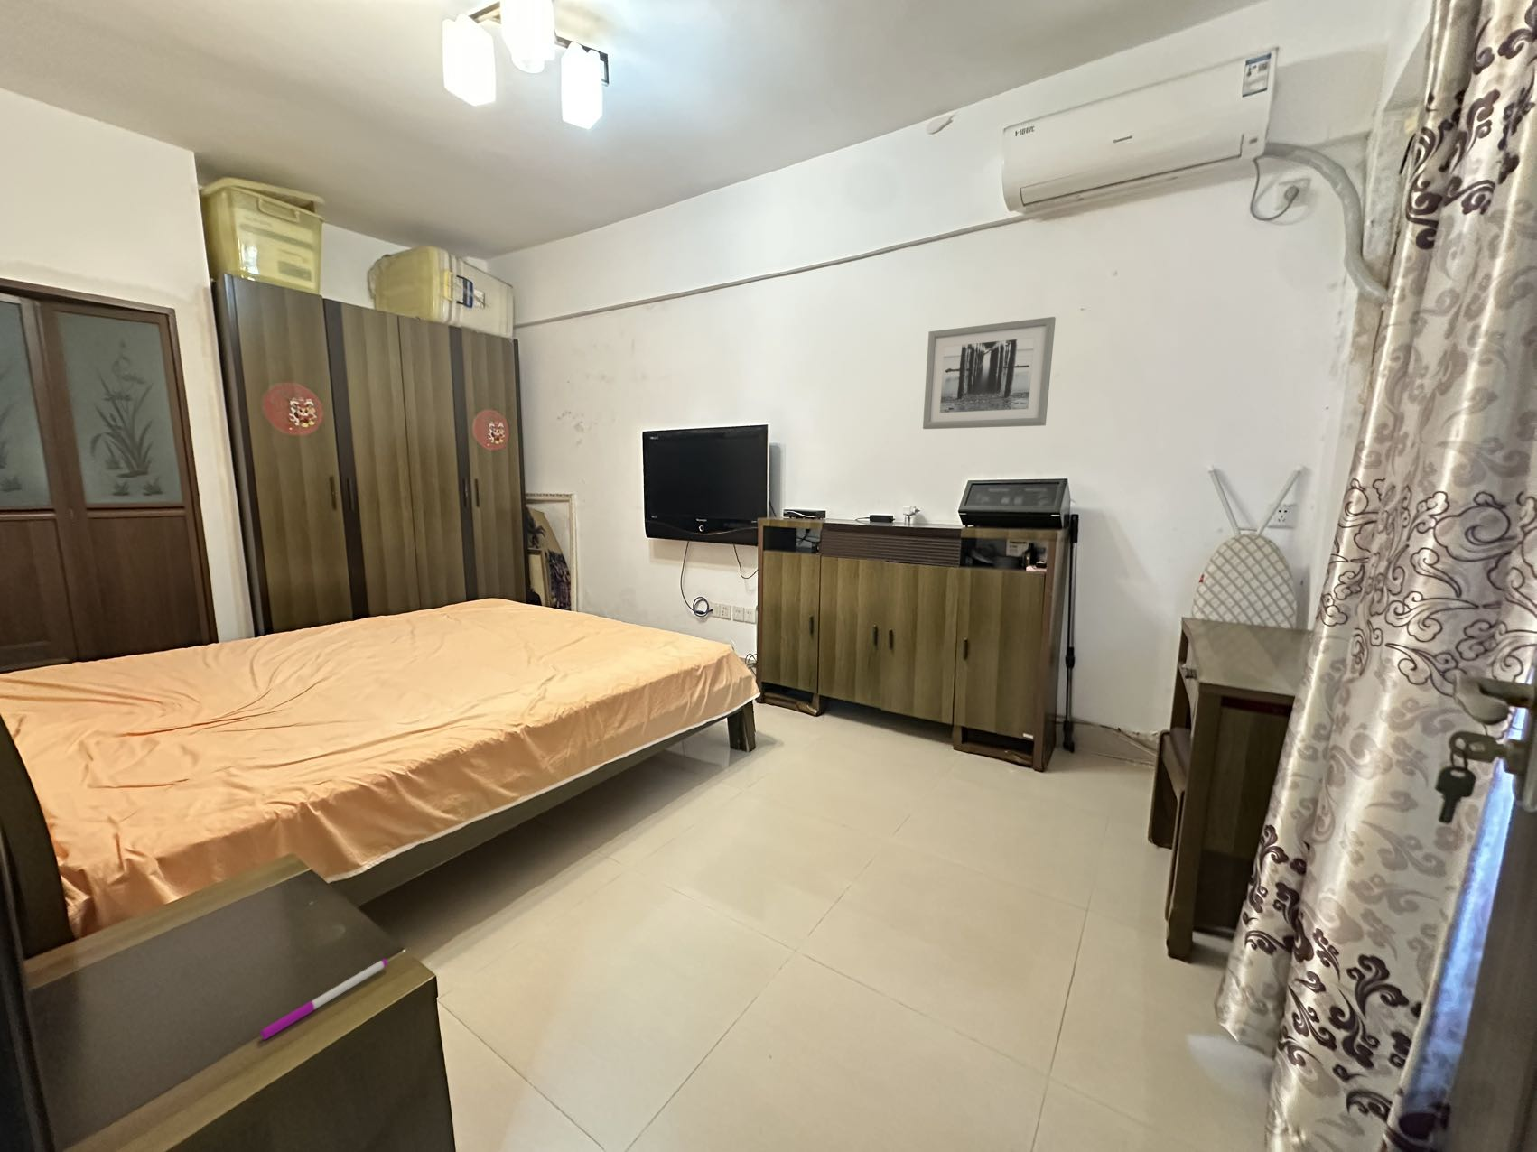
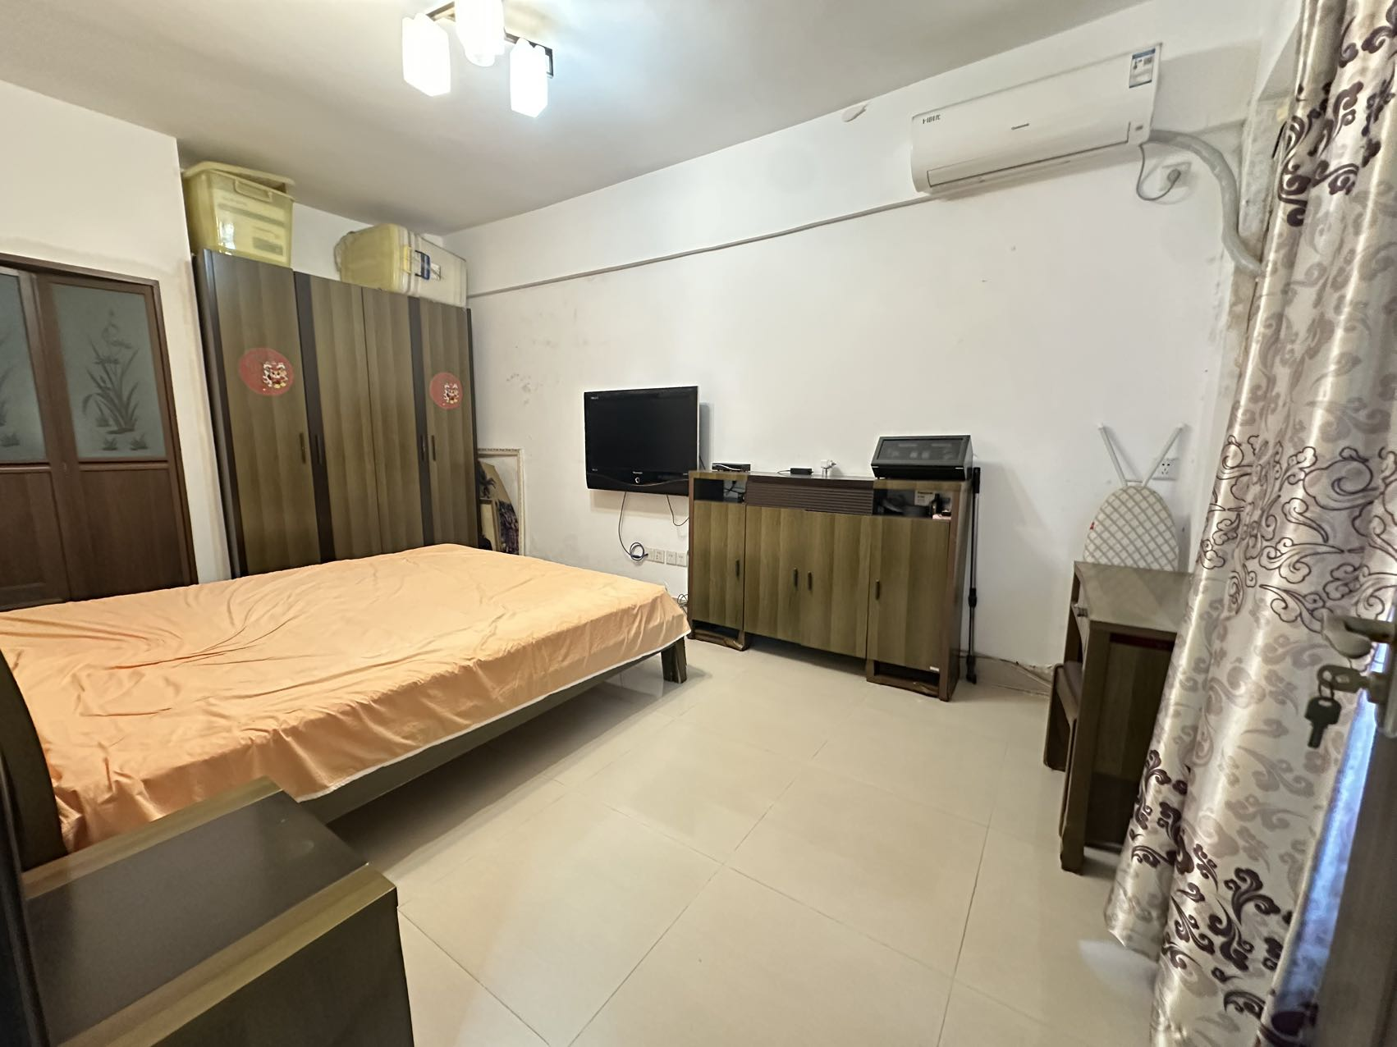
- wall art (984, 376)
- pen (328, 996)
